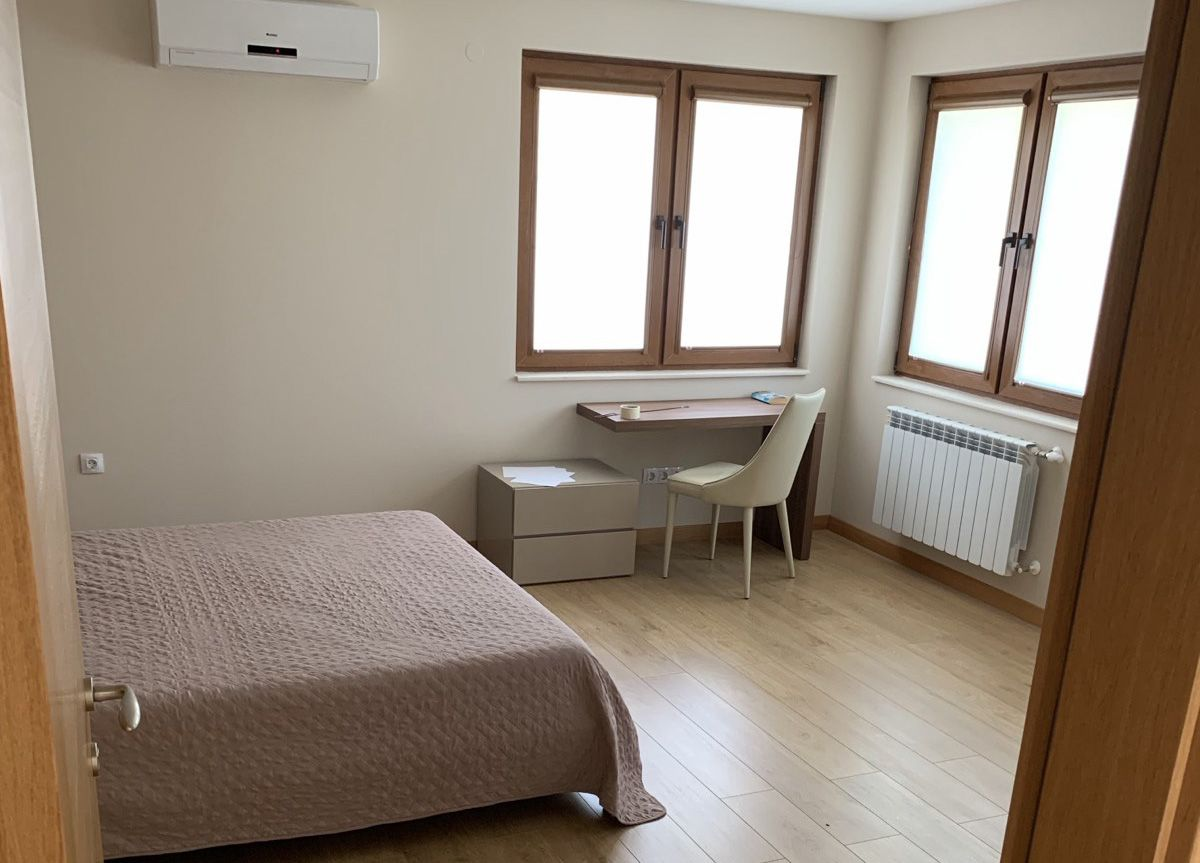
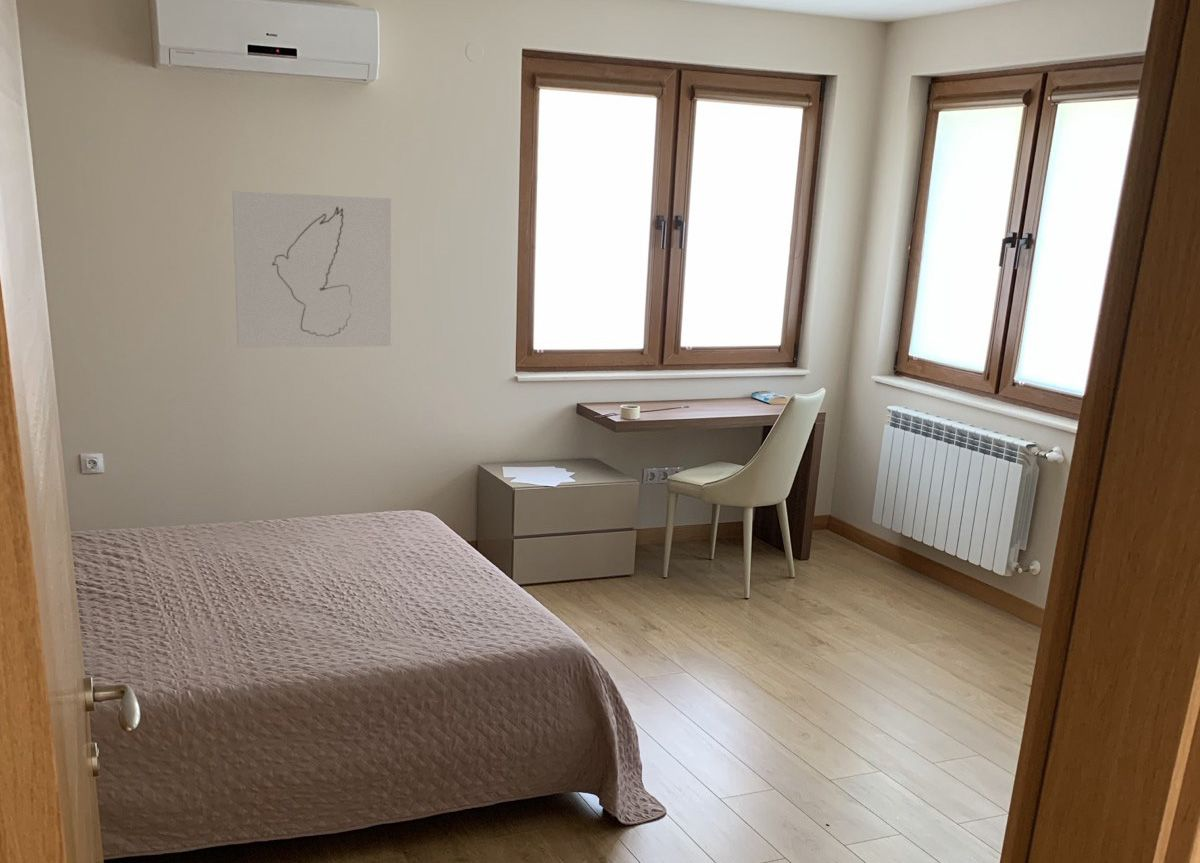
+ wall art (314, 271)
